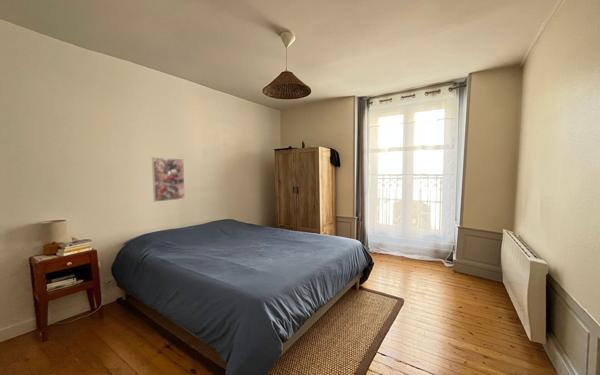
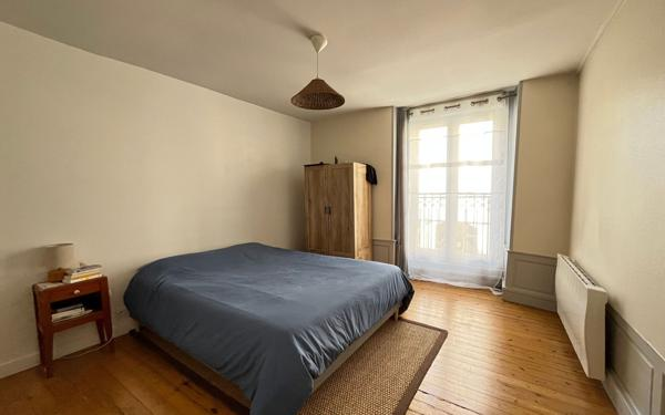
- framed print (169, 179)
